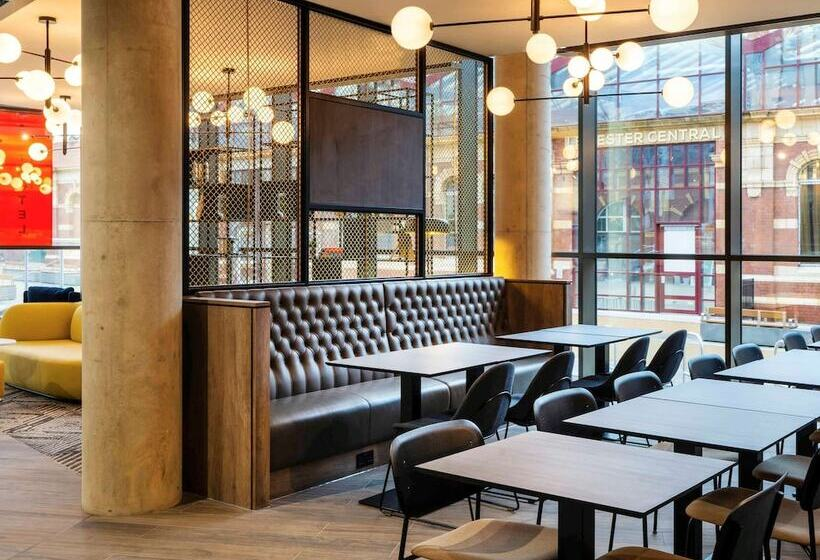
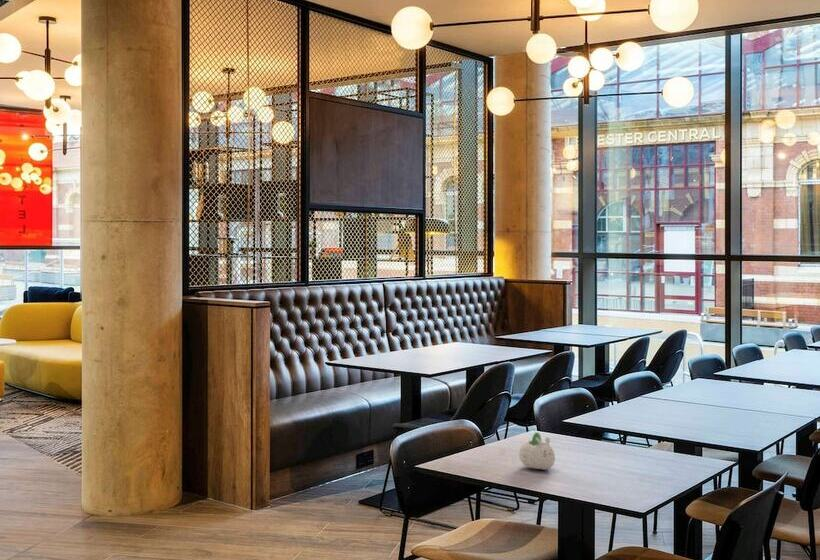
+ succulent planter (537, 450)
